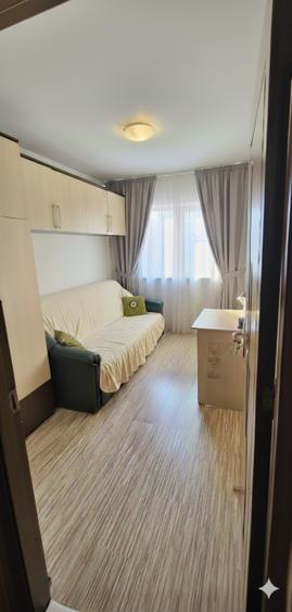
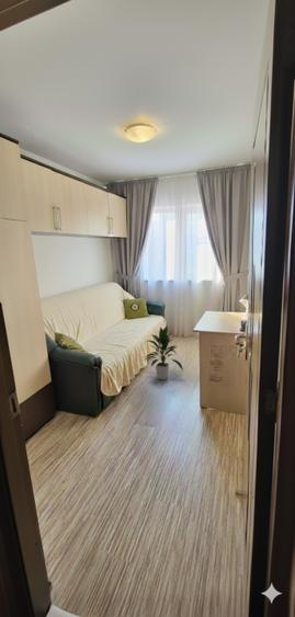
+ indoor plant (162, 353)
